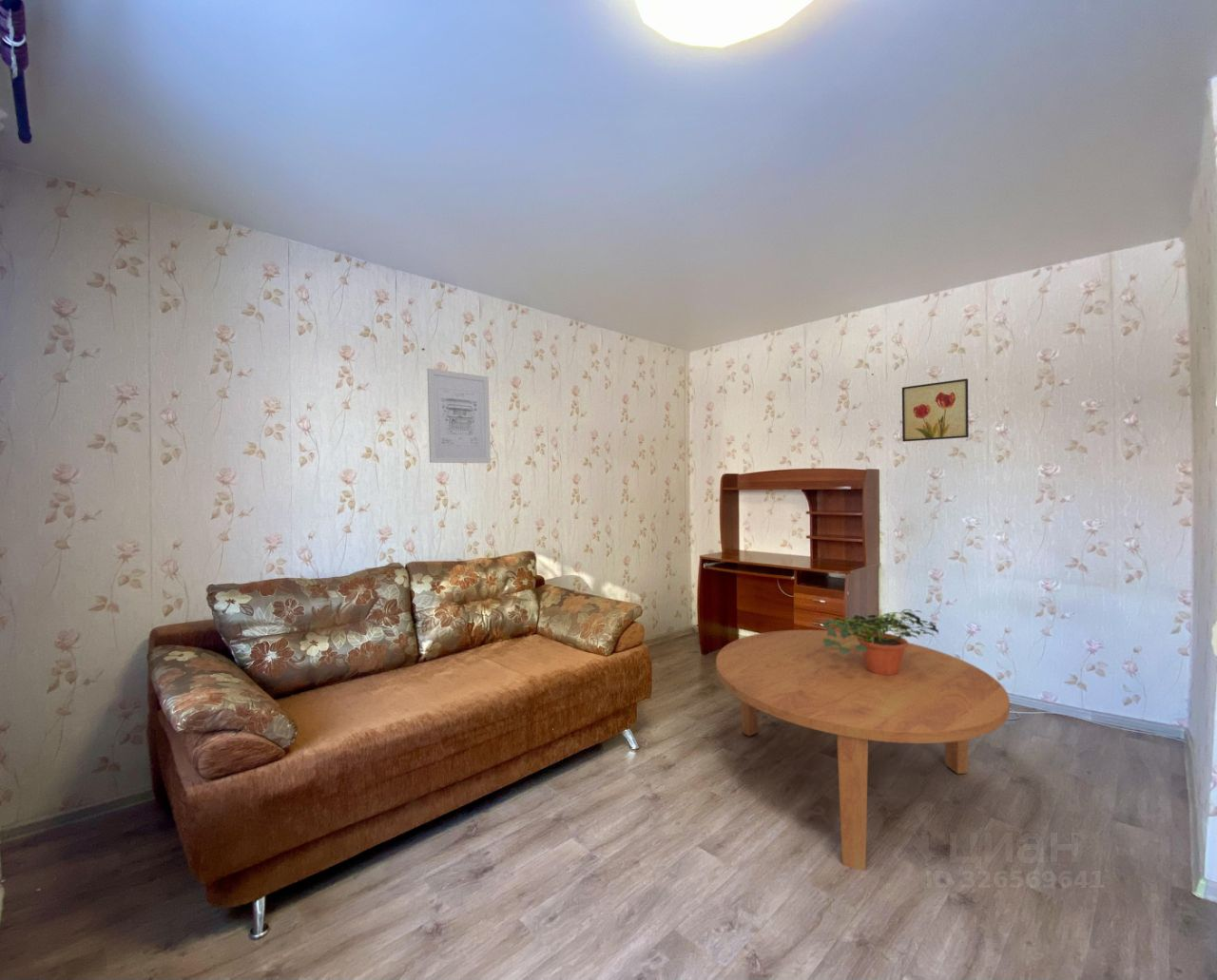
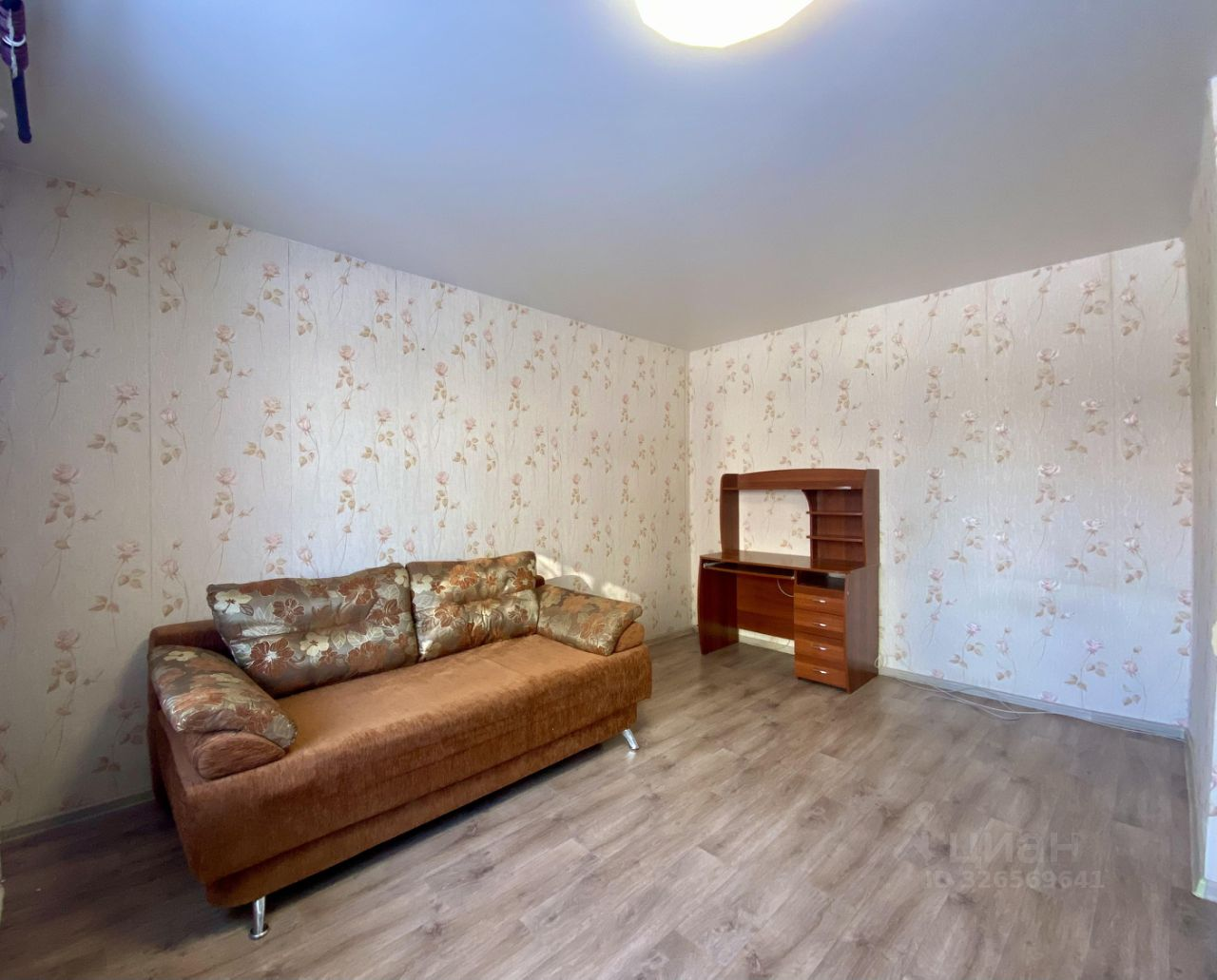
- wall art (460, 417)
- potted plant (872, 637)
- wall art (934, 411)
- coffee table (846, 723)
